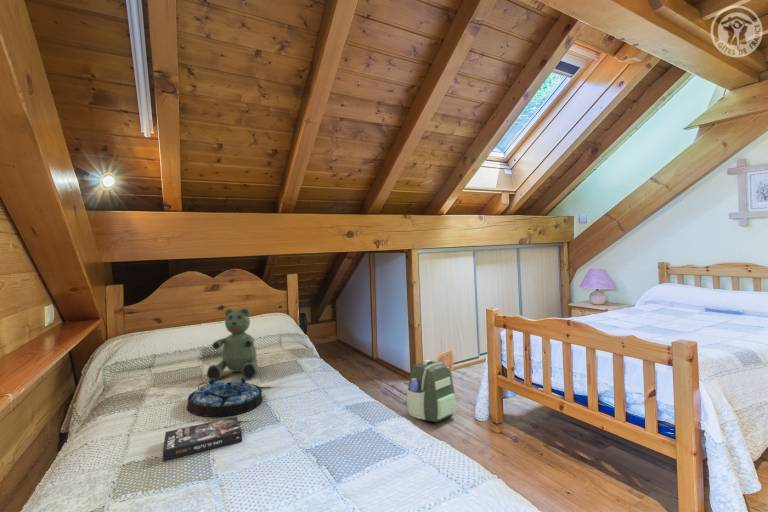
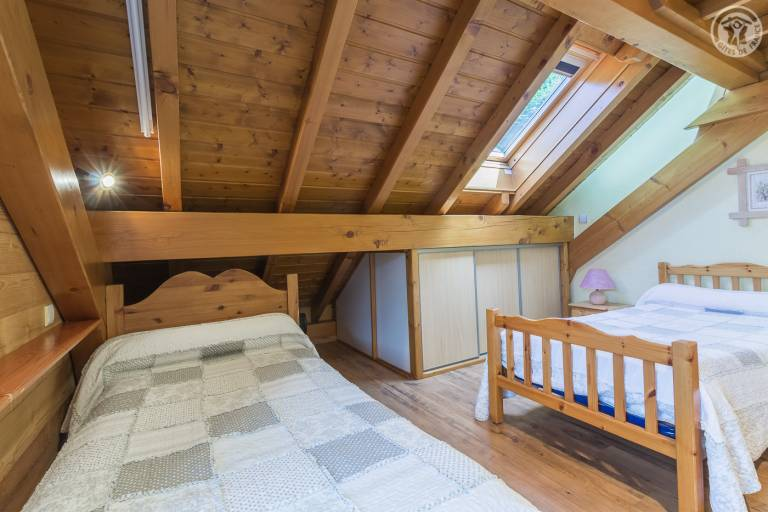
- serving tray (225, 393)
- book (203, 436)
- backpack (436, 385)
- teddy bear (237, 340)
